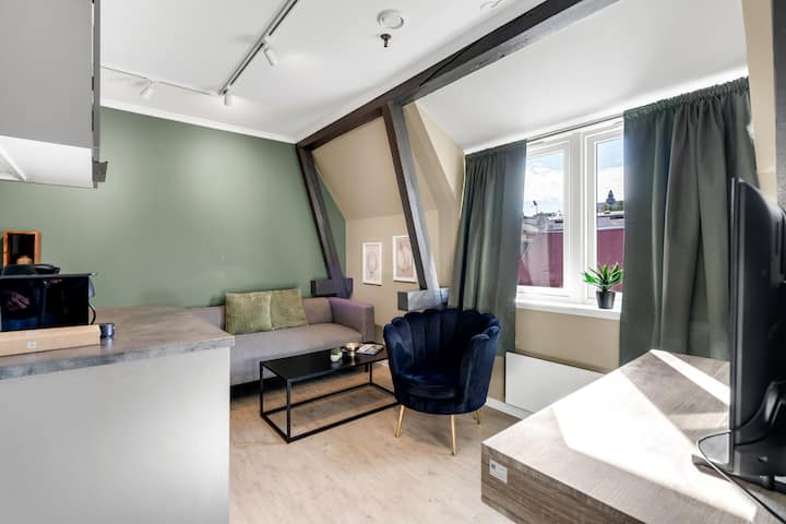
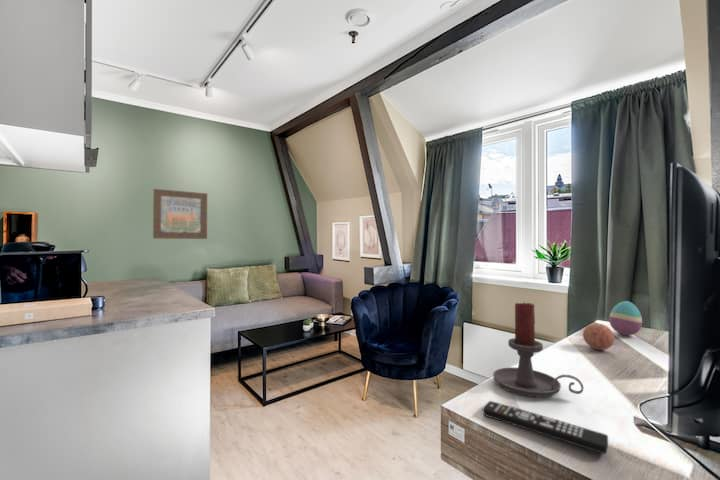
+ wall art (181, 215)
+ remote control (540, 424)
+ candle holder (535, 345)
+ decorative egg (625, 318)
+ decorative ball (598, 336)
